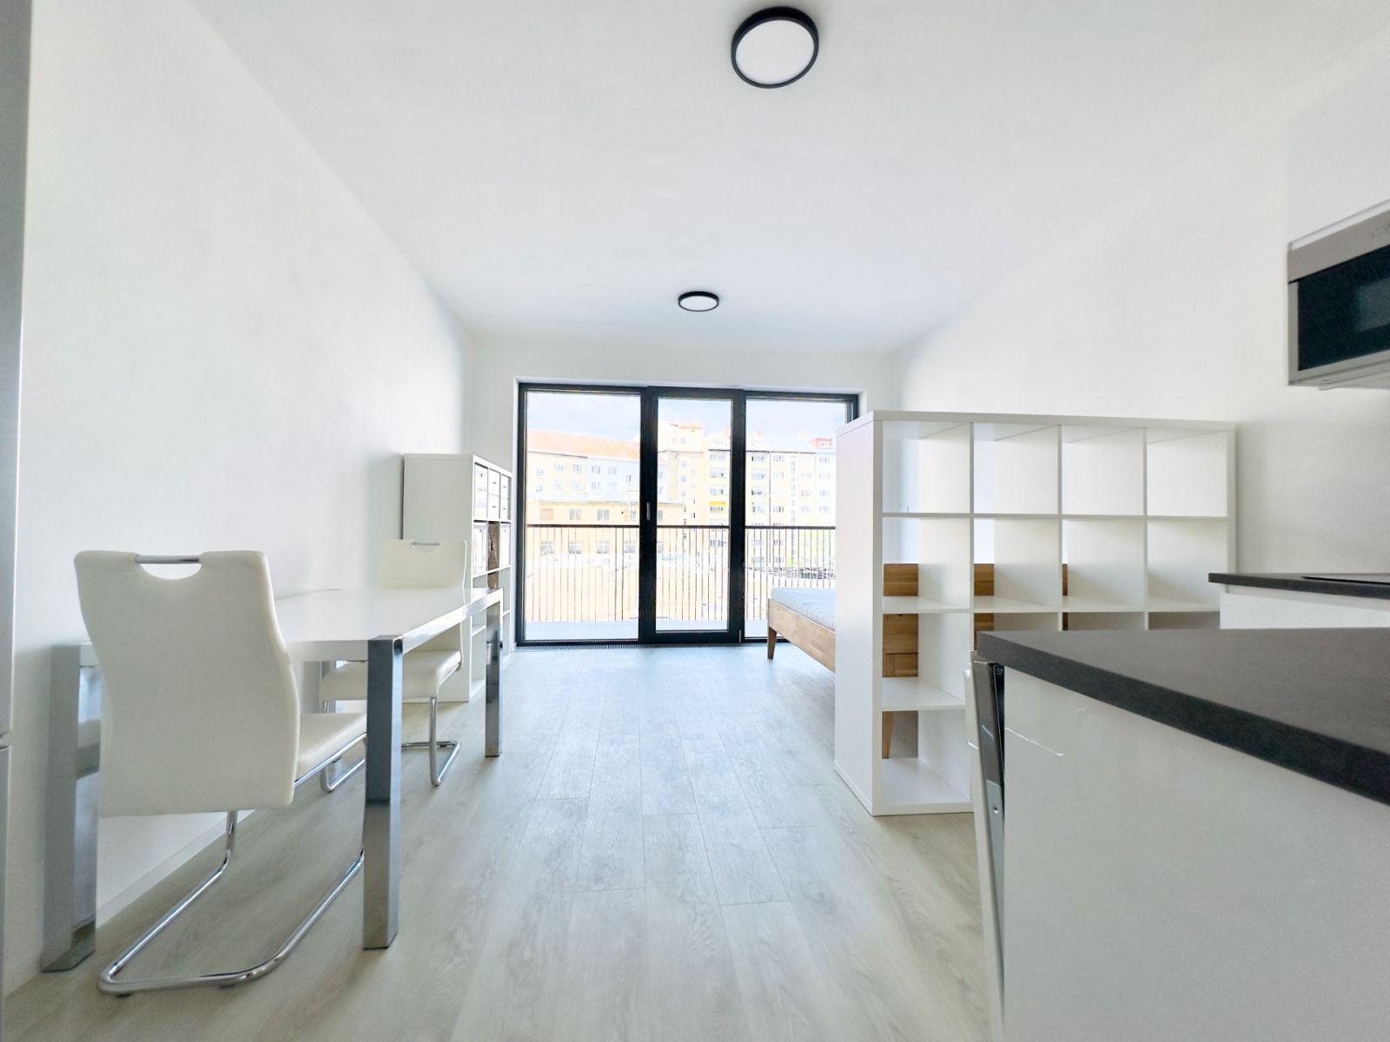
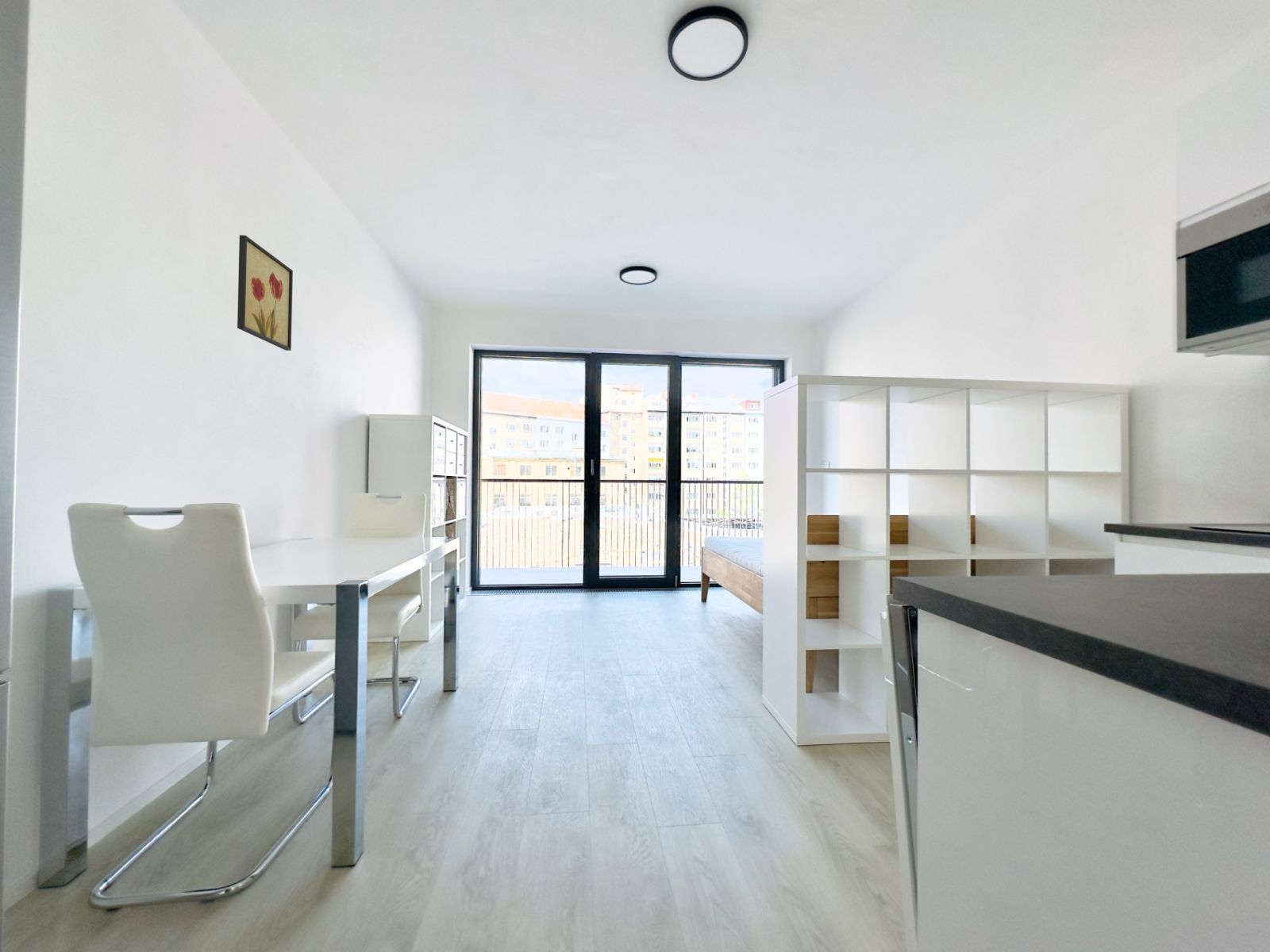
+ wall art (265, 297)
